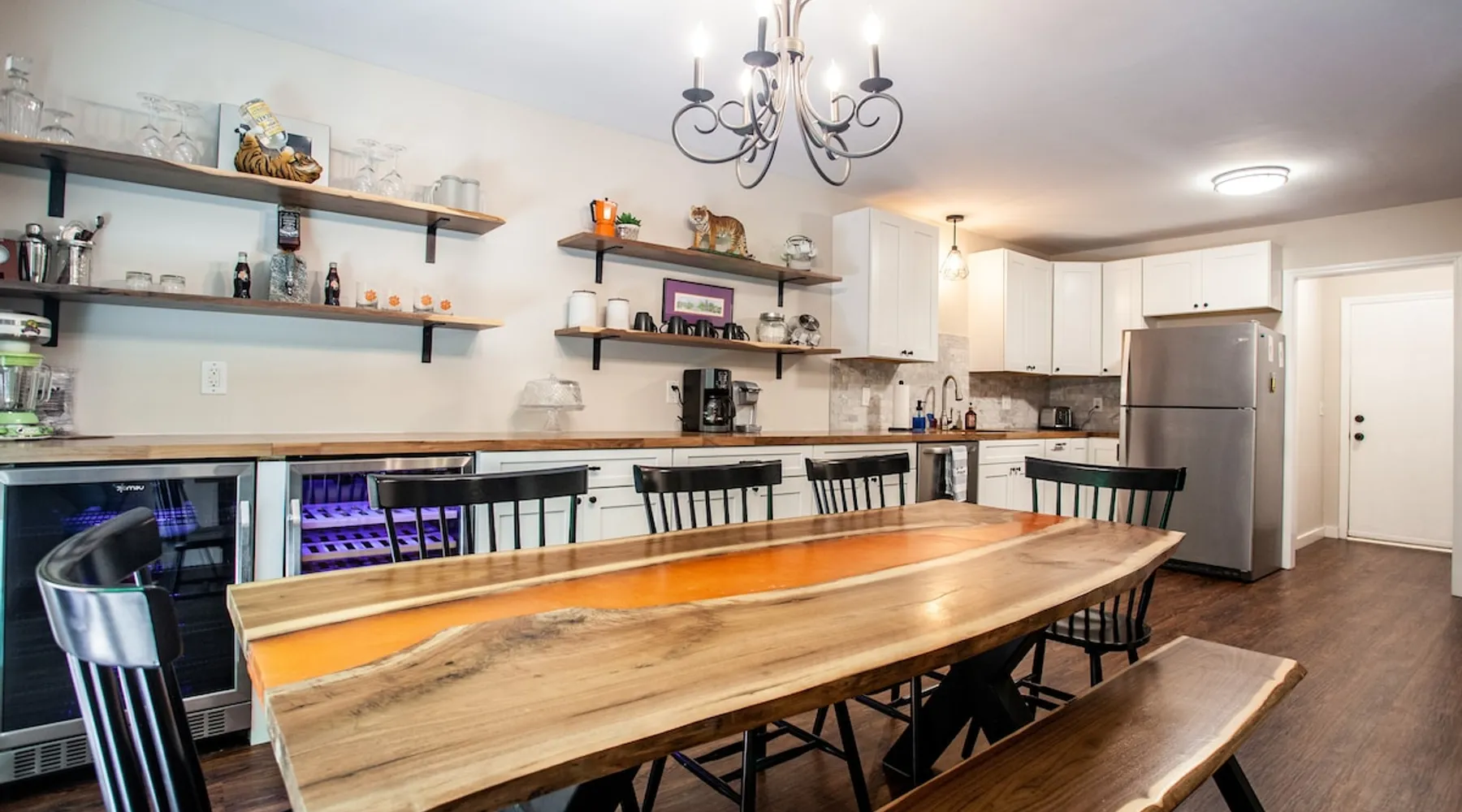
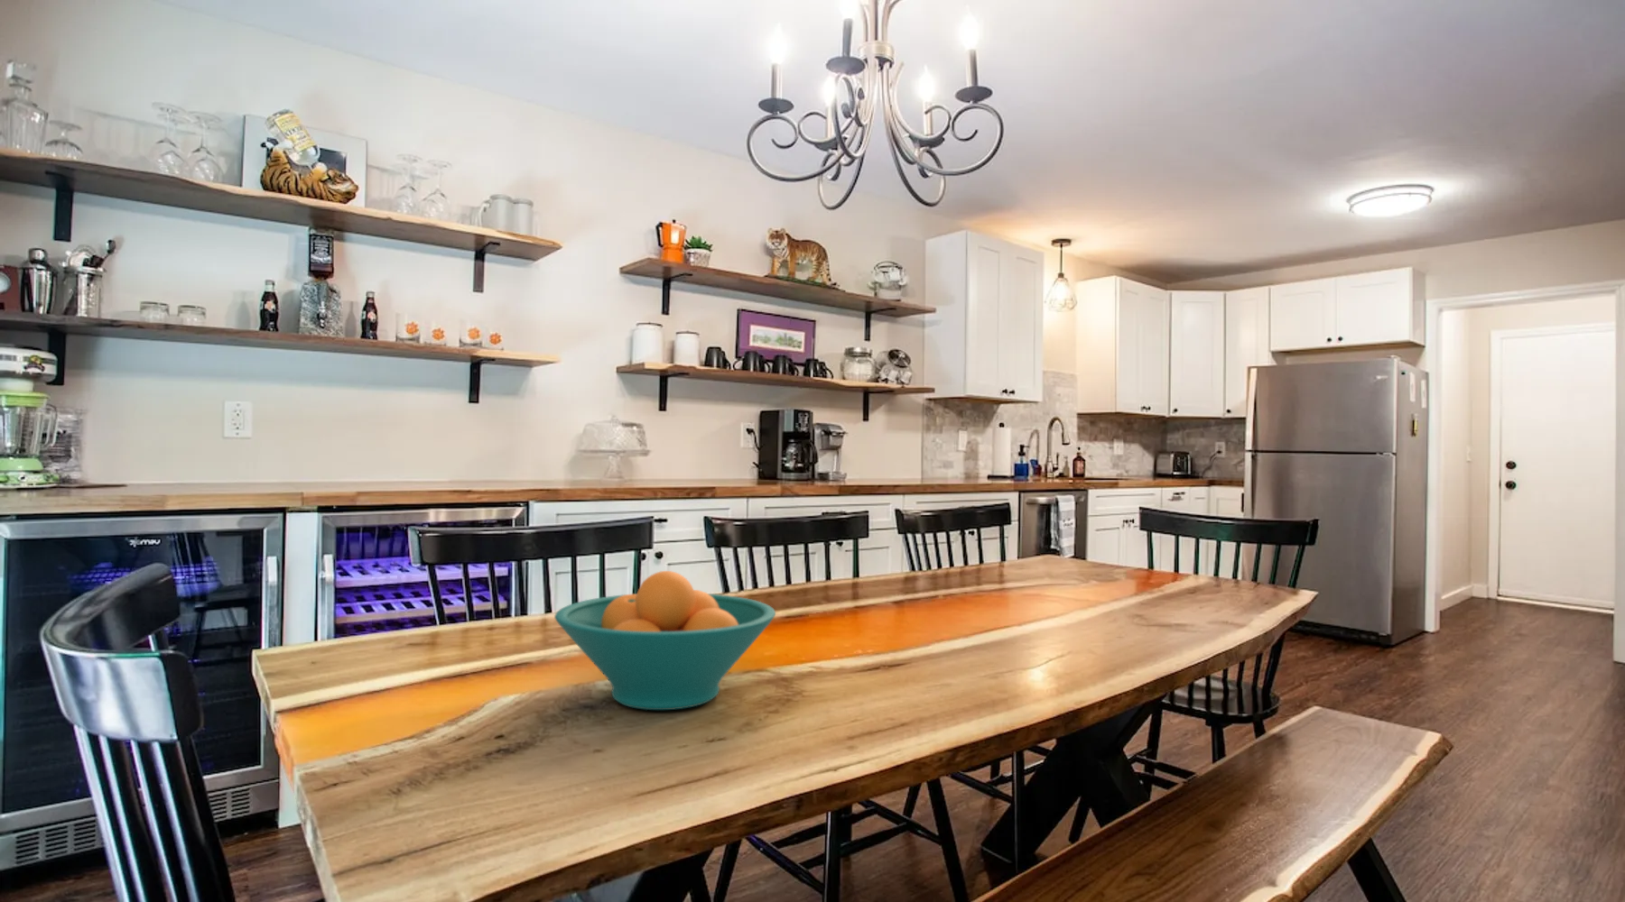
+ fruit bowl (667, 633)
